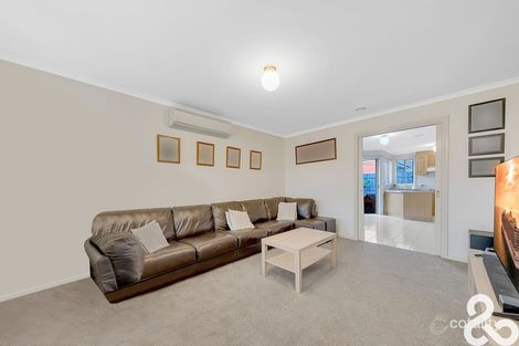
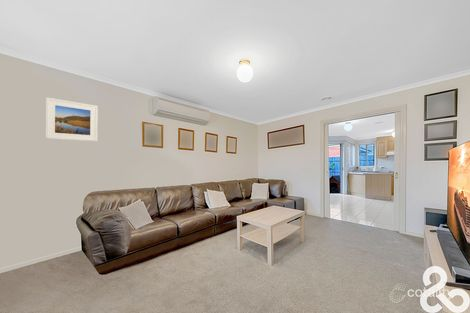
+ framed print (73, 121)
